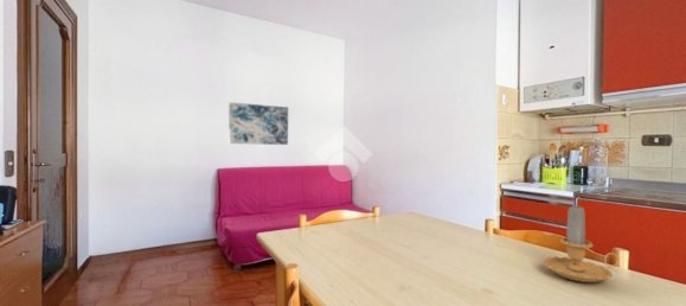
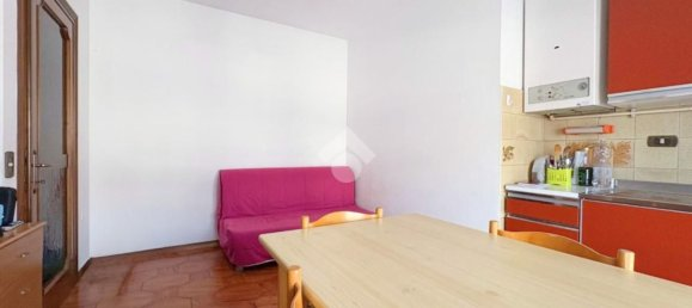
- wall art (259, 125)
- candle (583, 240)
